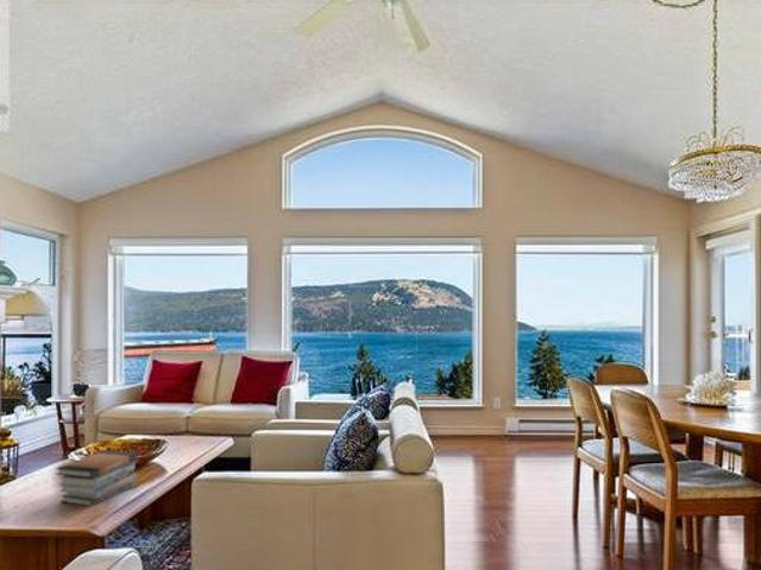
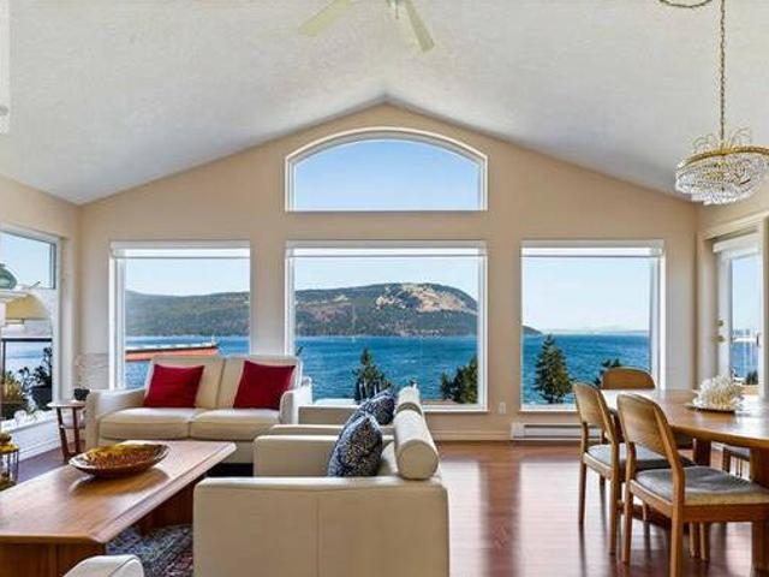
- book stack (99, 476)
